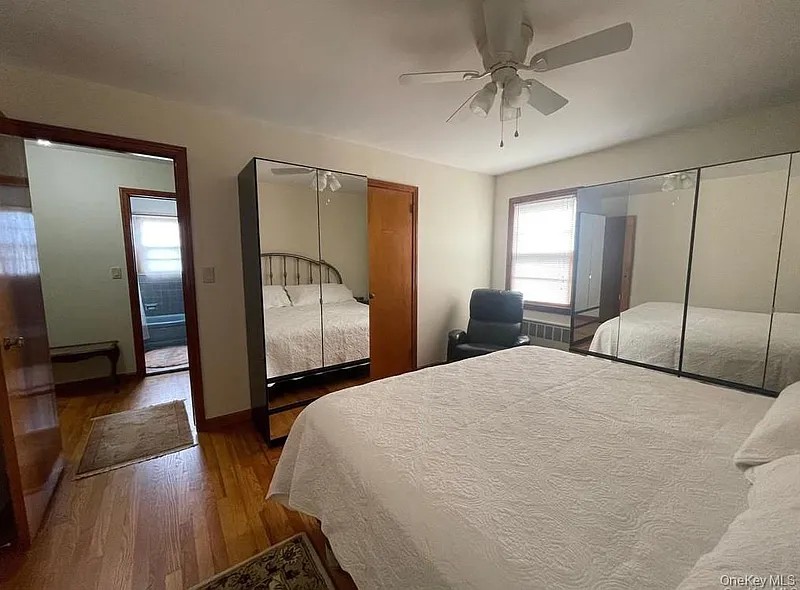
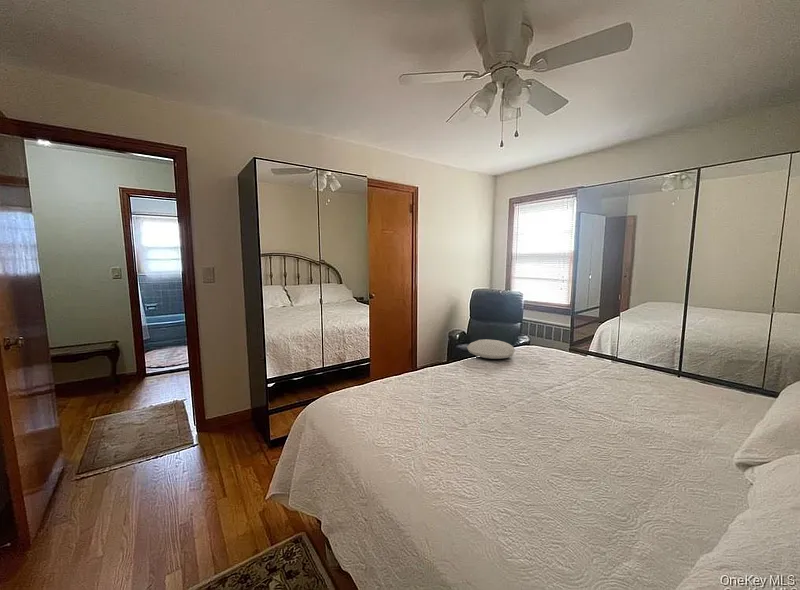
+ cushion (490, 348)
